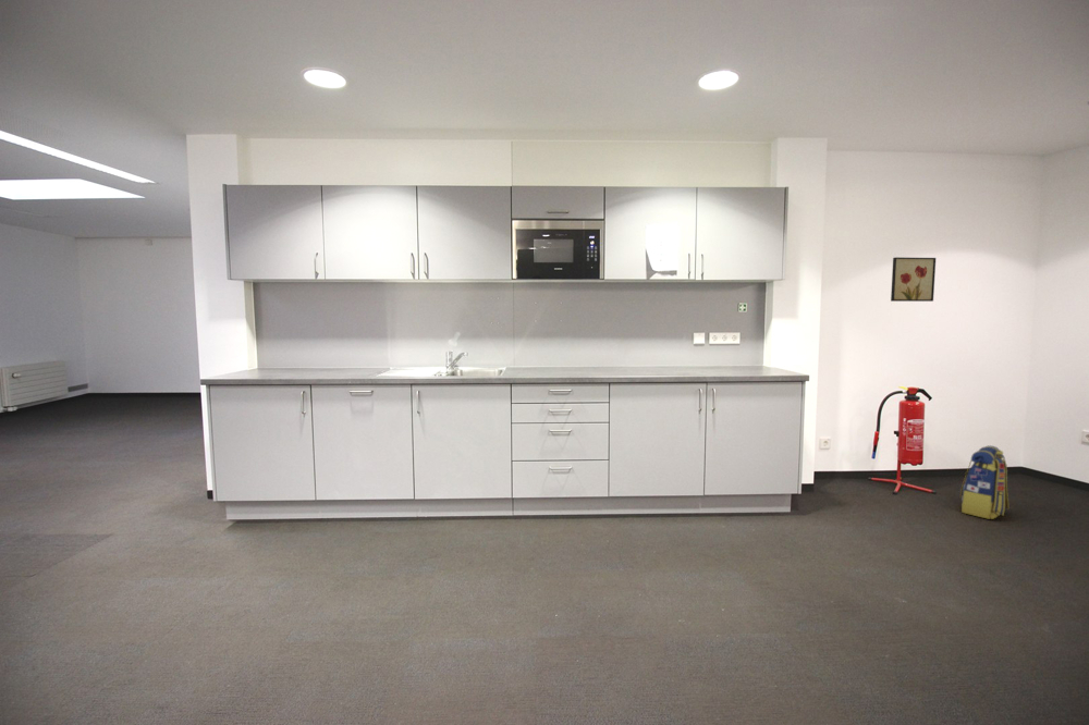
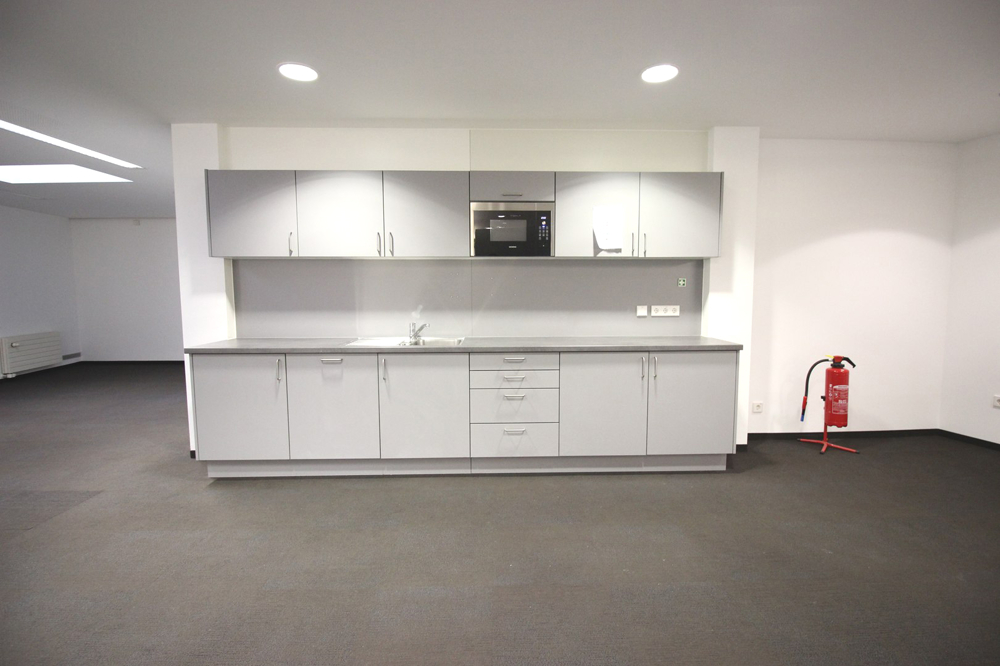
- wall art (911, 279)
- backpack (986, 480)
